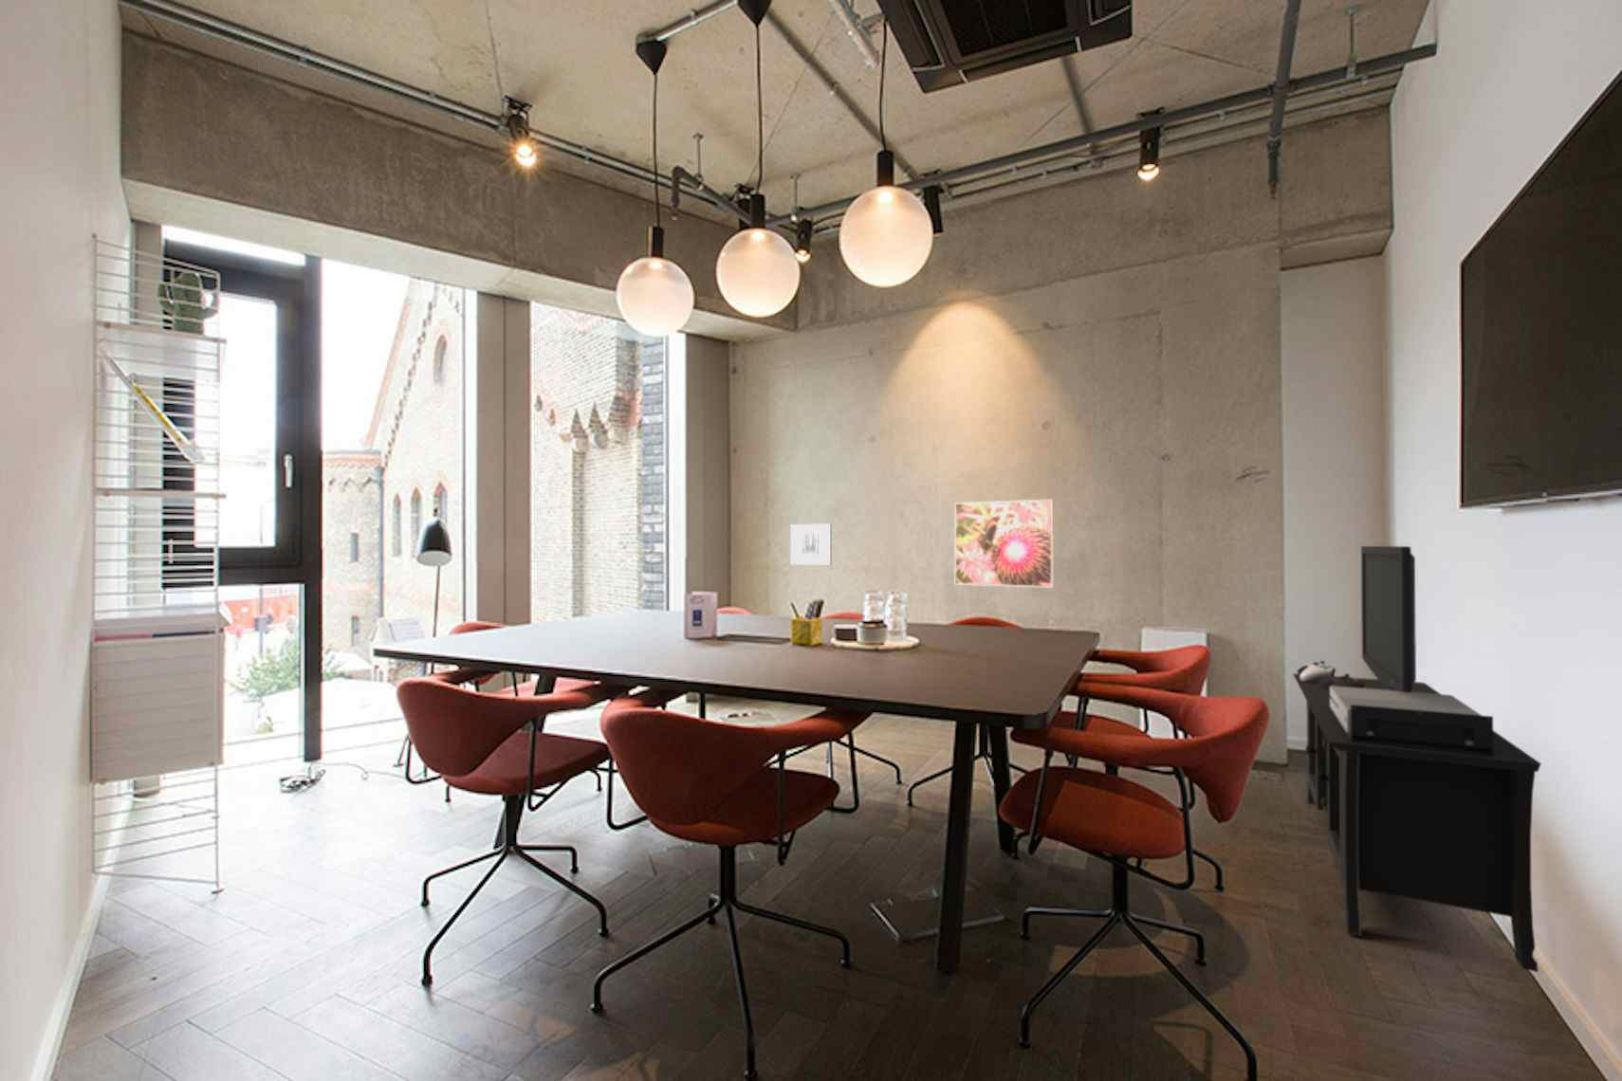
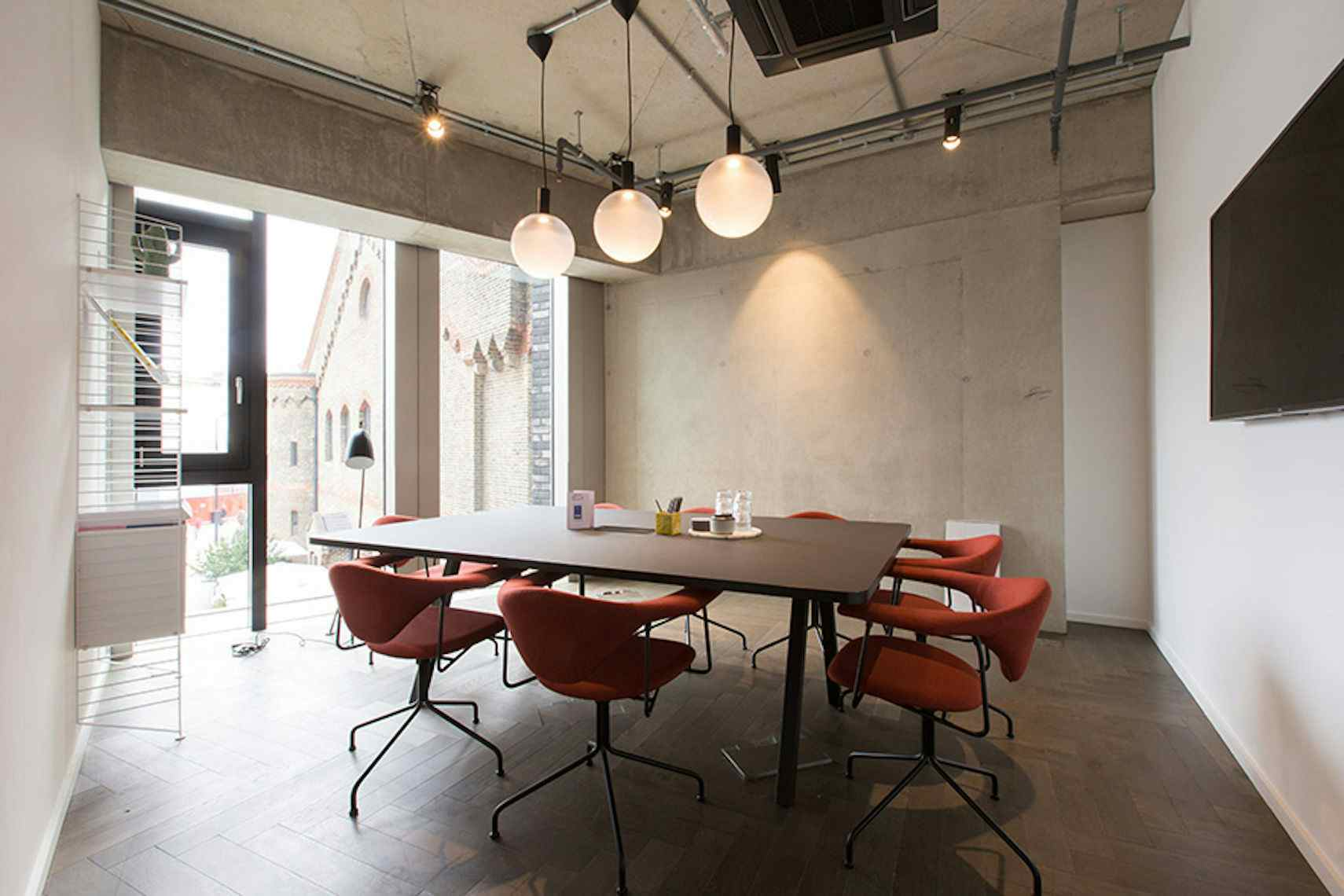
- media console (1384, 705)
- wall art (810, 544)
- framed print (1002, 543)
